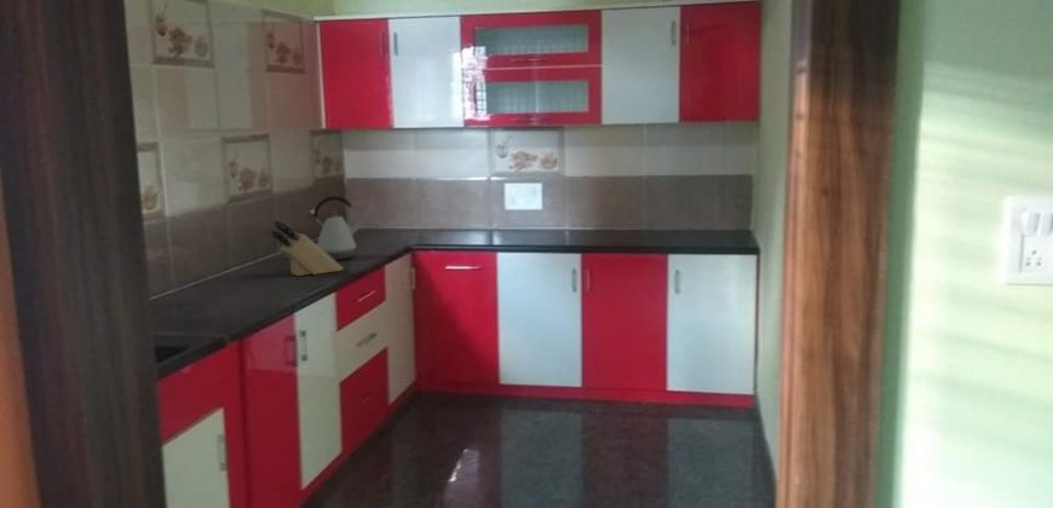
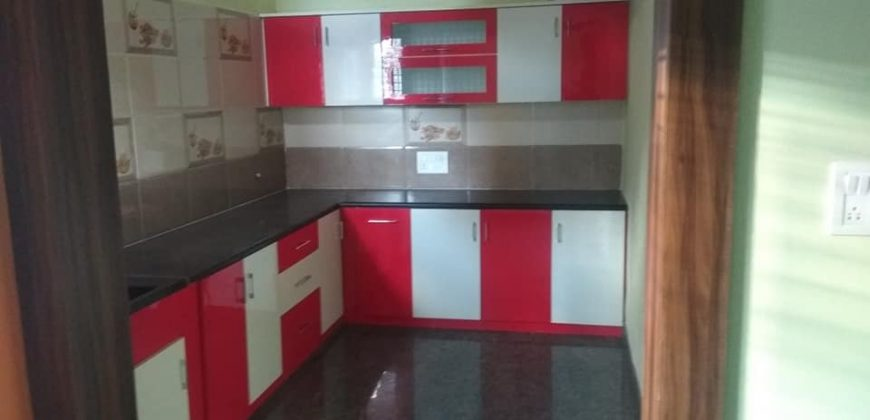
- kettle (336, 226)
- knife block (306, 246)
